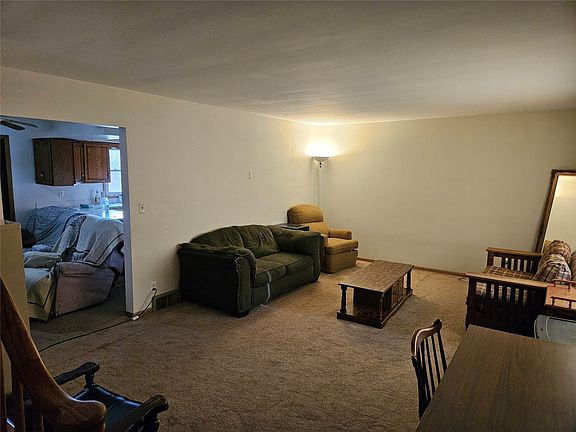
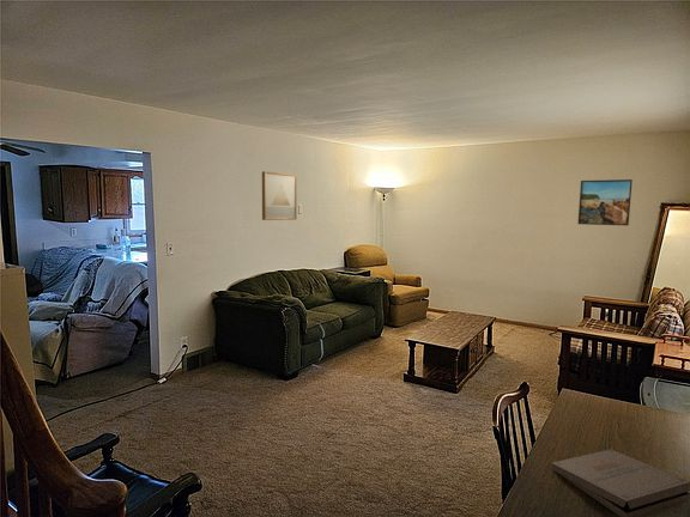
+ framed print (604, 202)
+ wall art (279, 196)
+ pizza box (618, 475)
